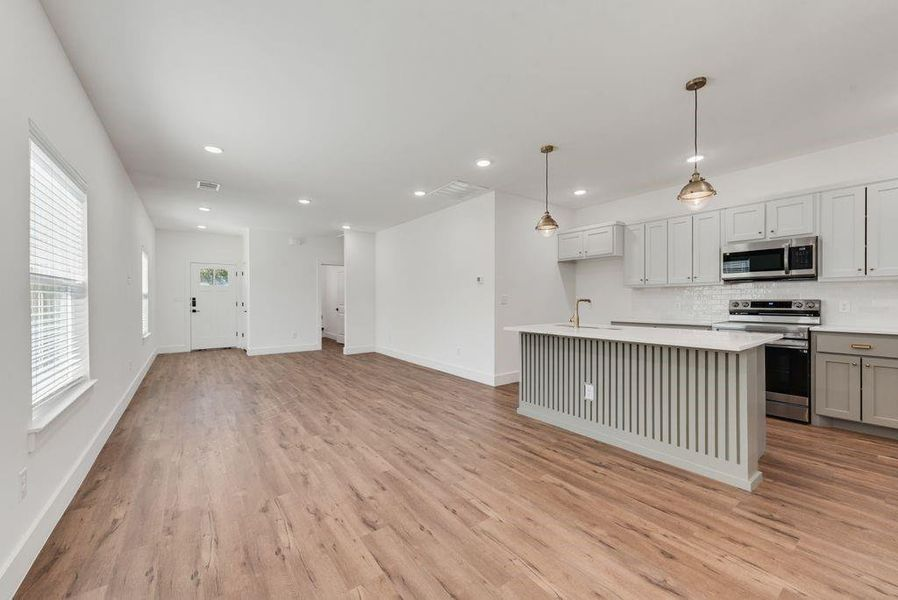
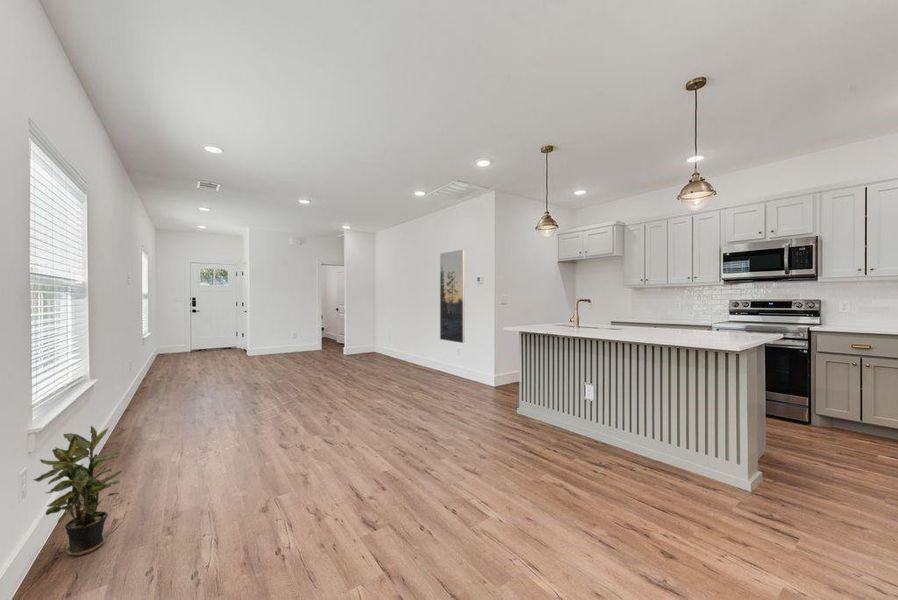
+ potted plant (80, 491)
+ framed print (451, 296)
